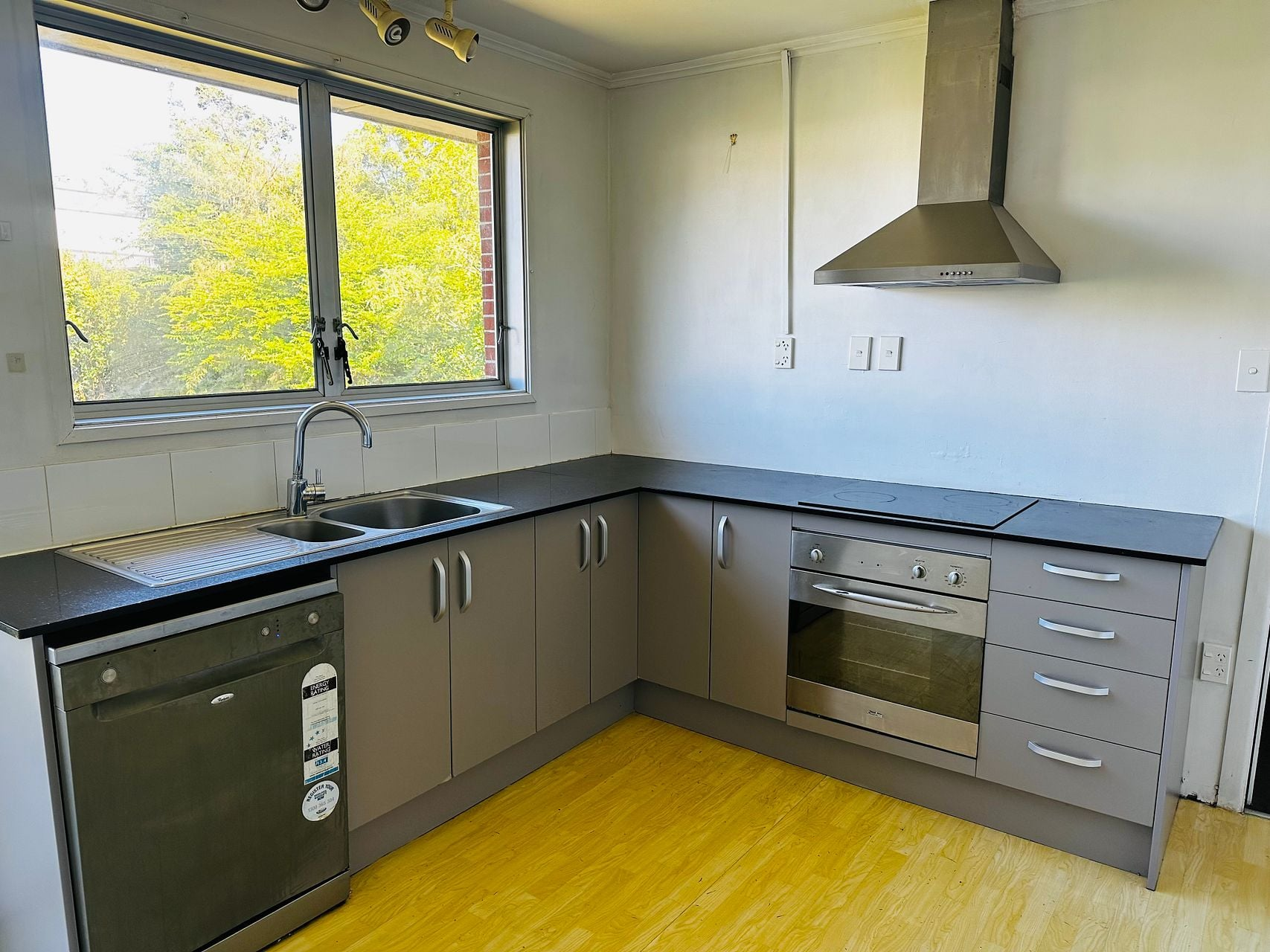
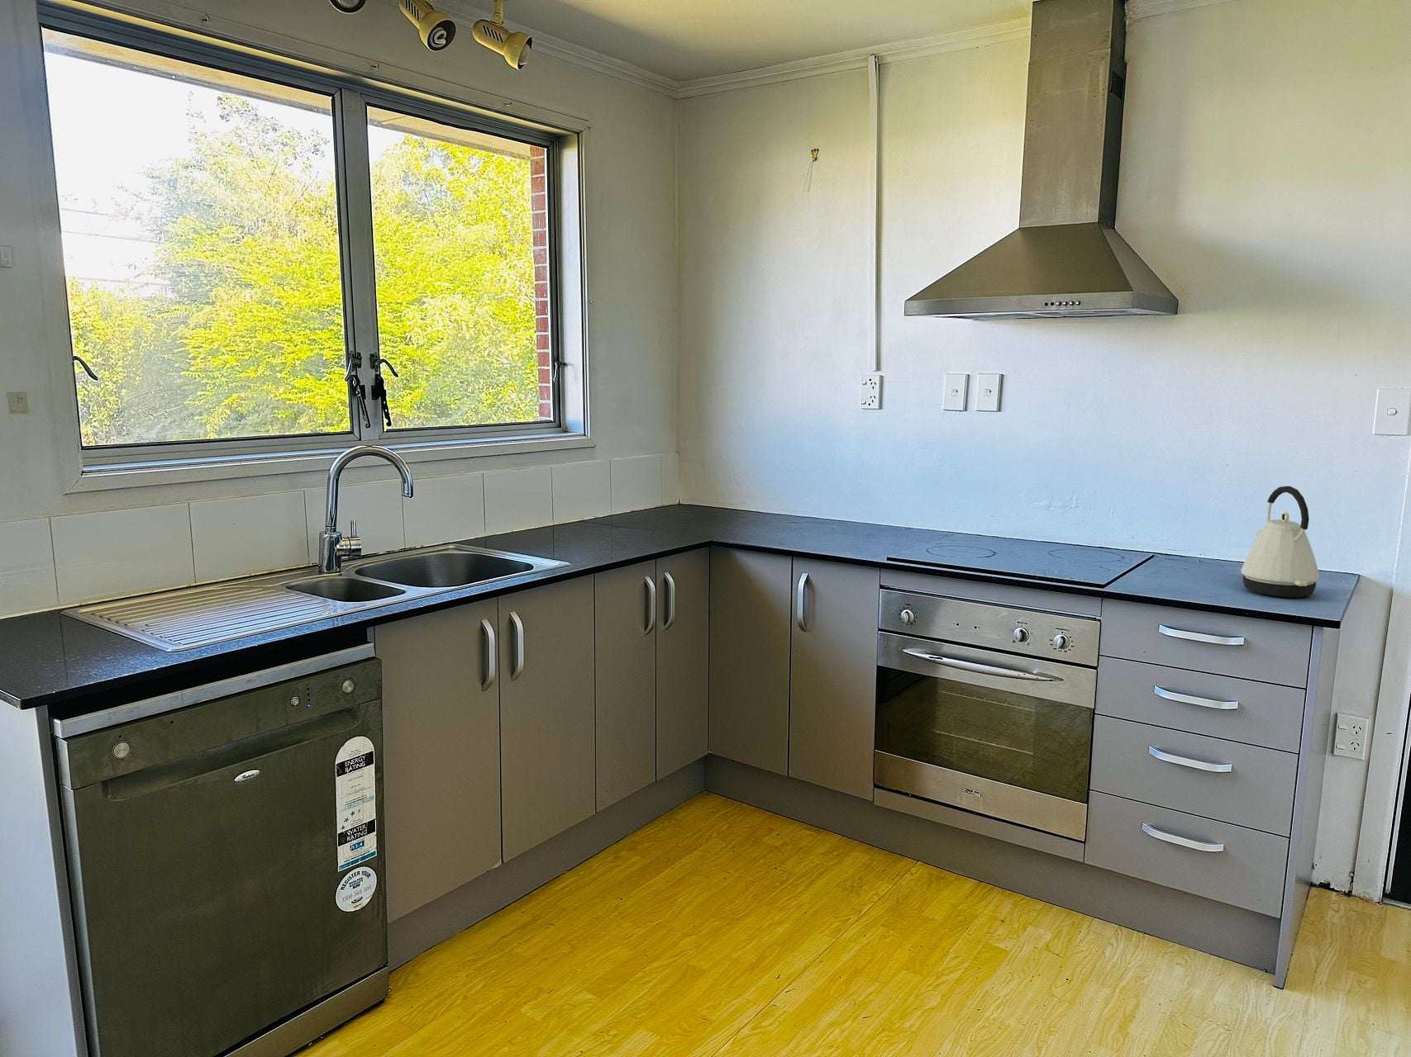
+ kettle (1281, 540)
